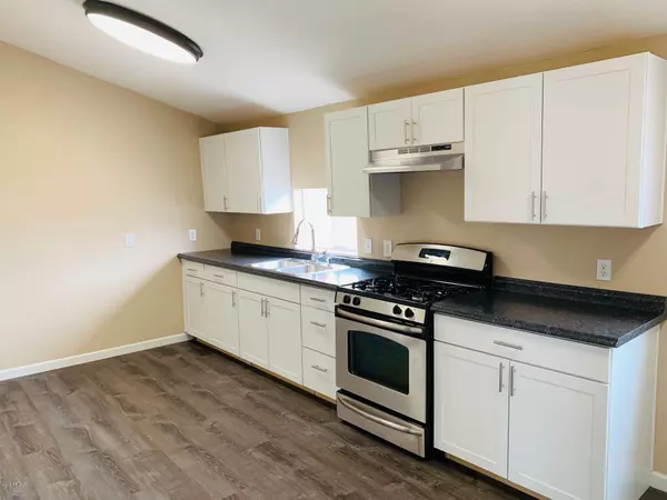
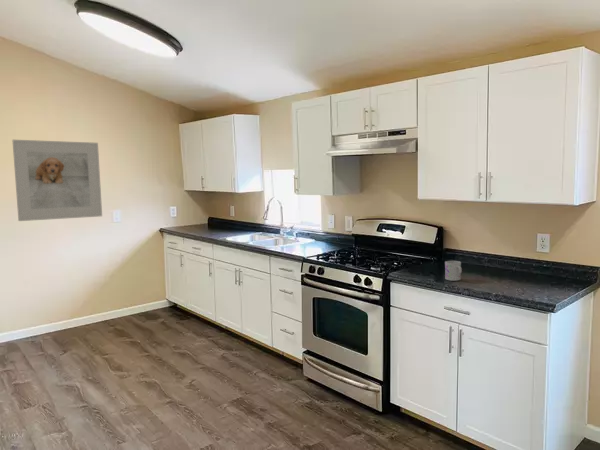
+ mug (454, 271)
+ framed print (59, 180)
